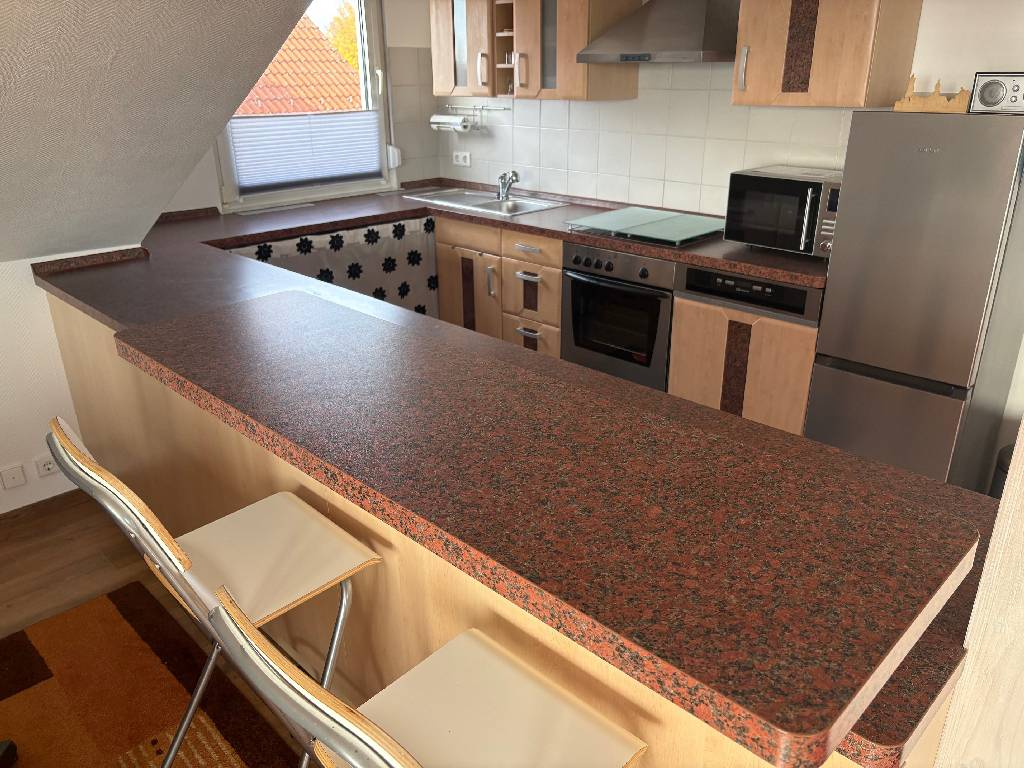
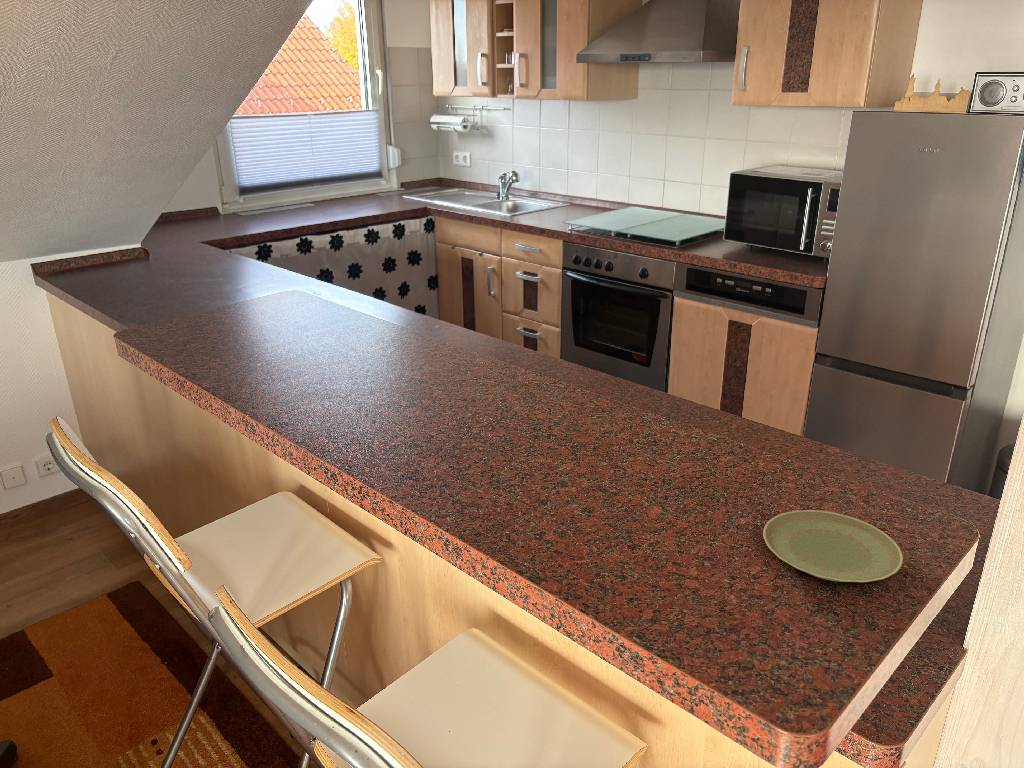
+ plate (829, 549)
